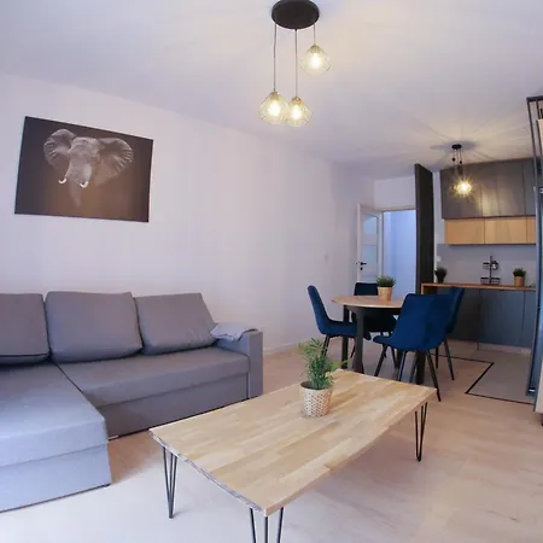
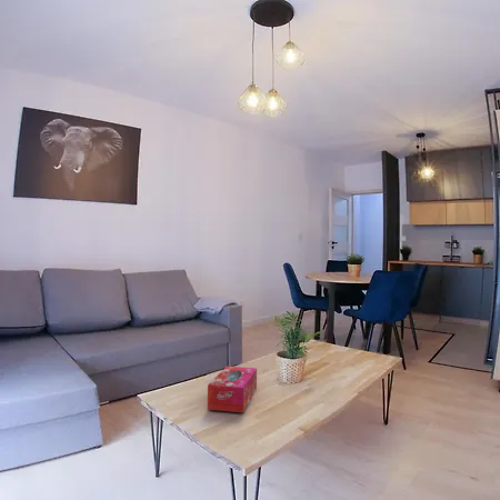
+ tissue box (233, 387)
